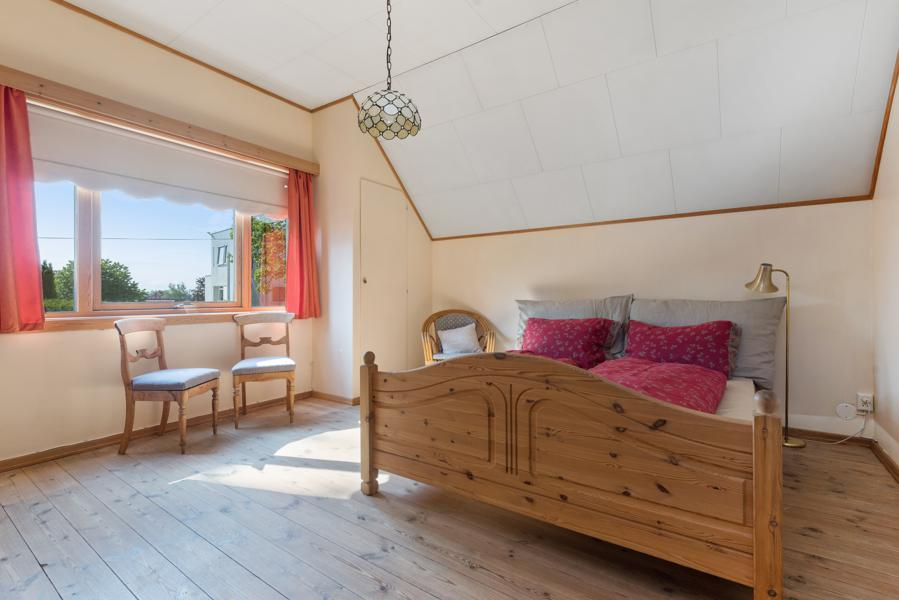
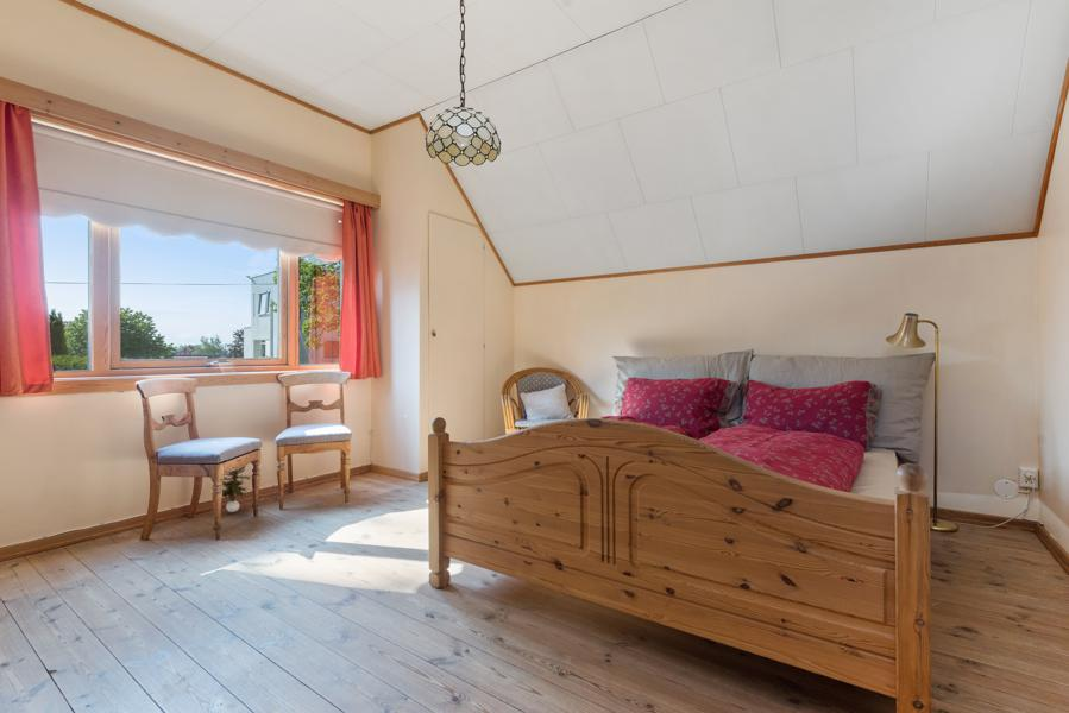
+ potted plant (234, 485)
